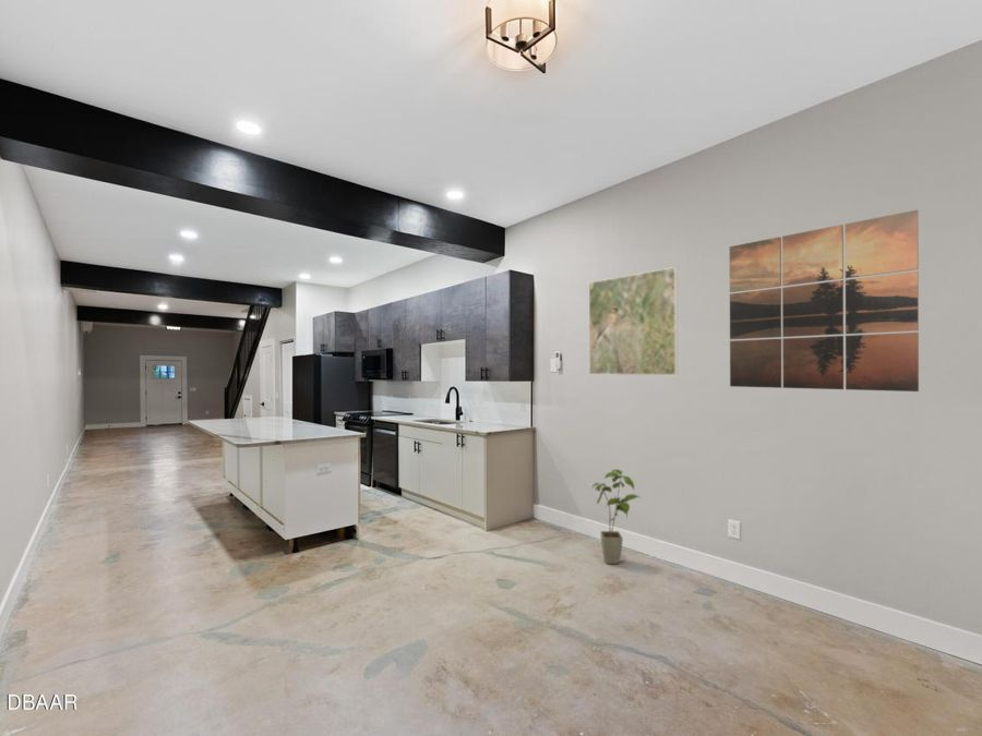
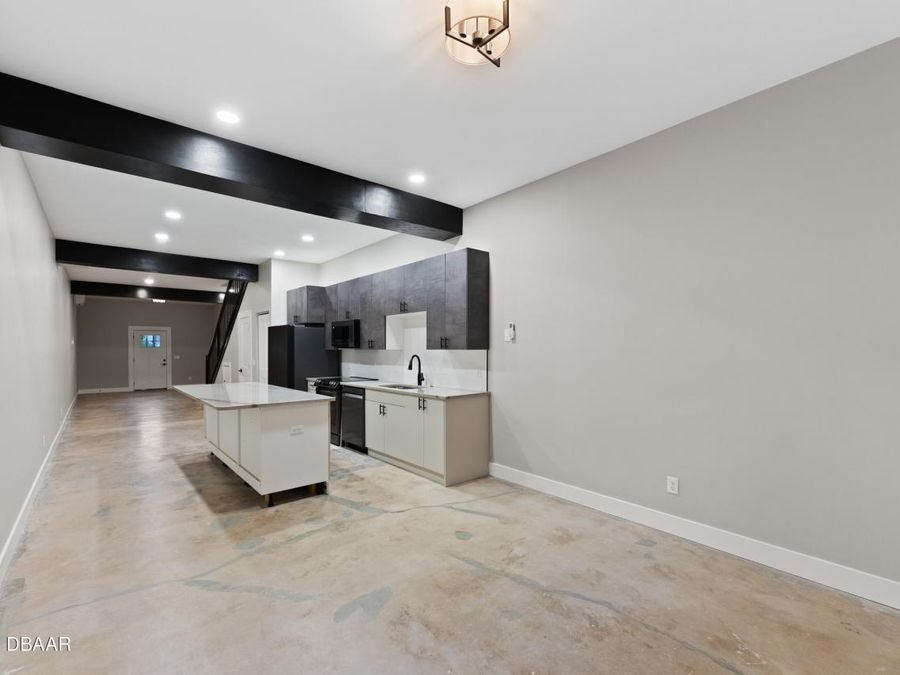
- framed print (630, 325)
- house plant (616, 515)
- wall art (812, 310)
